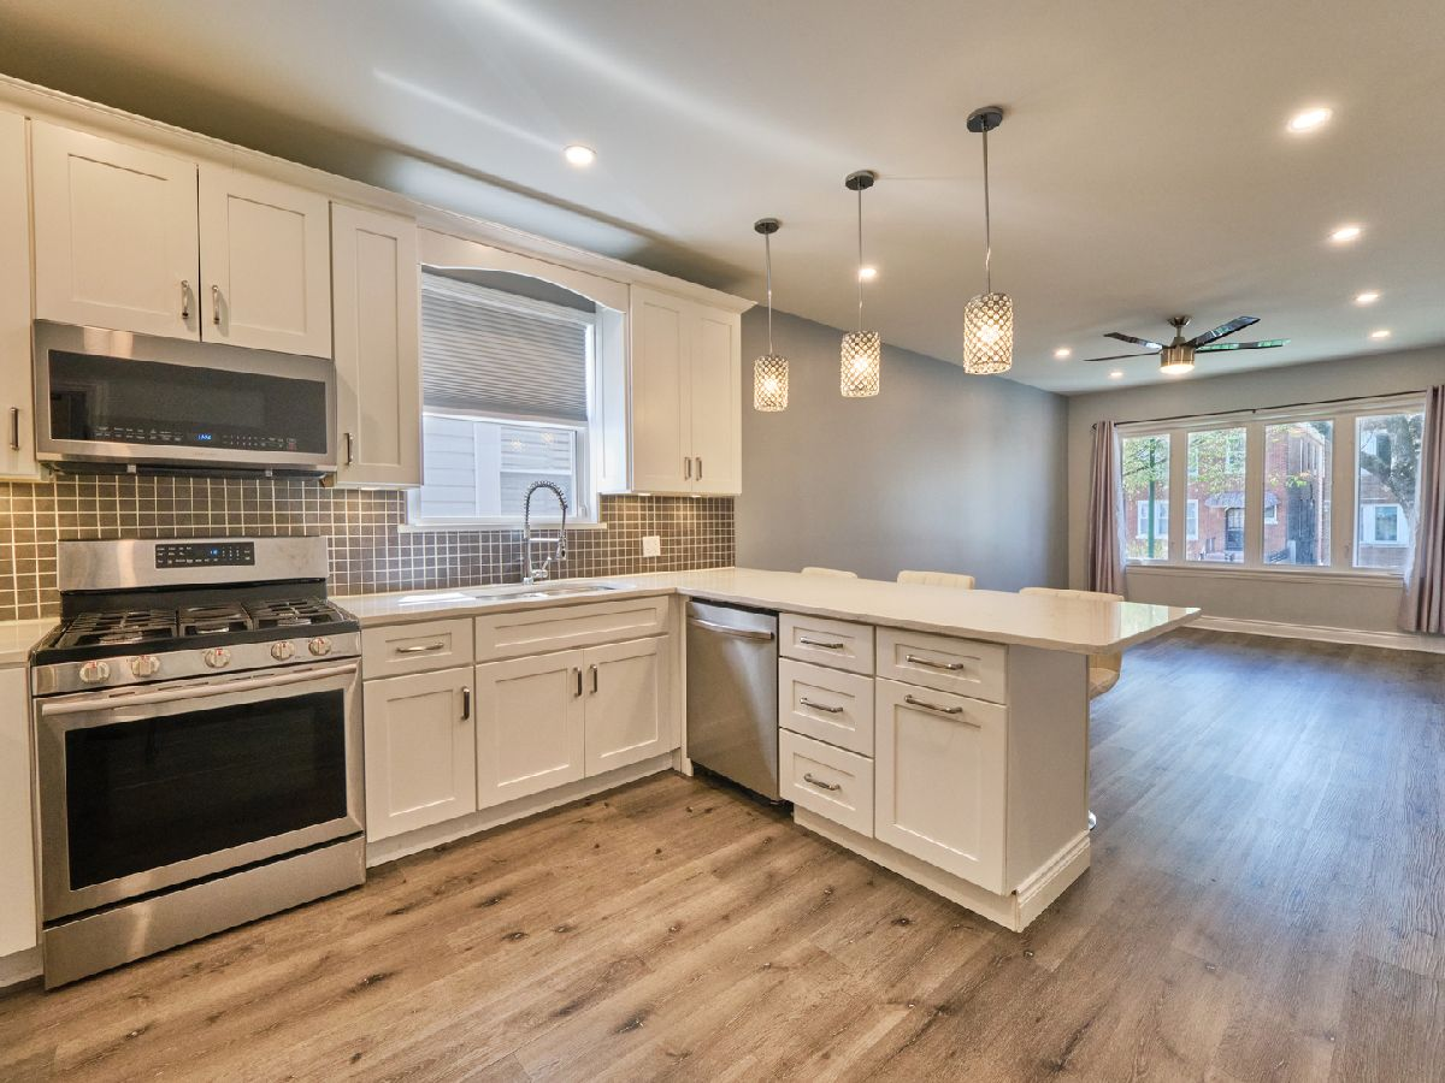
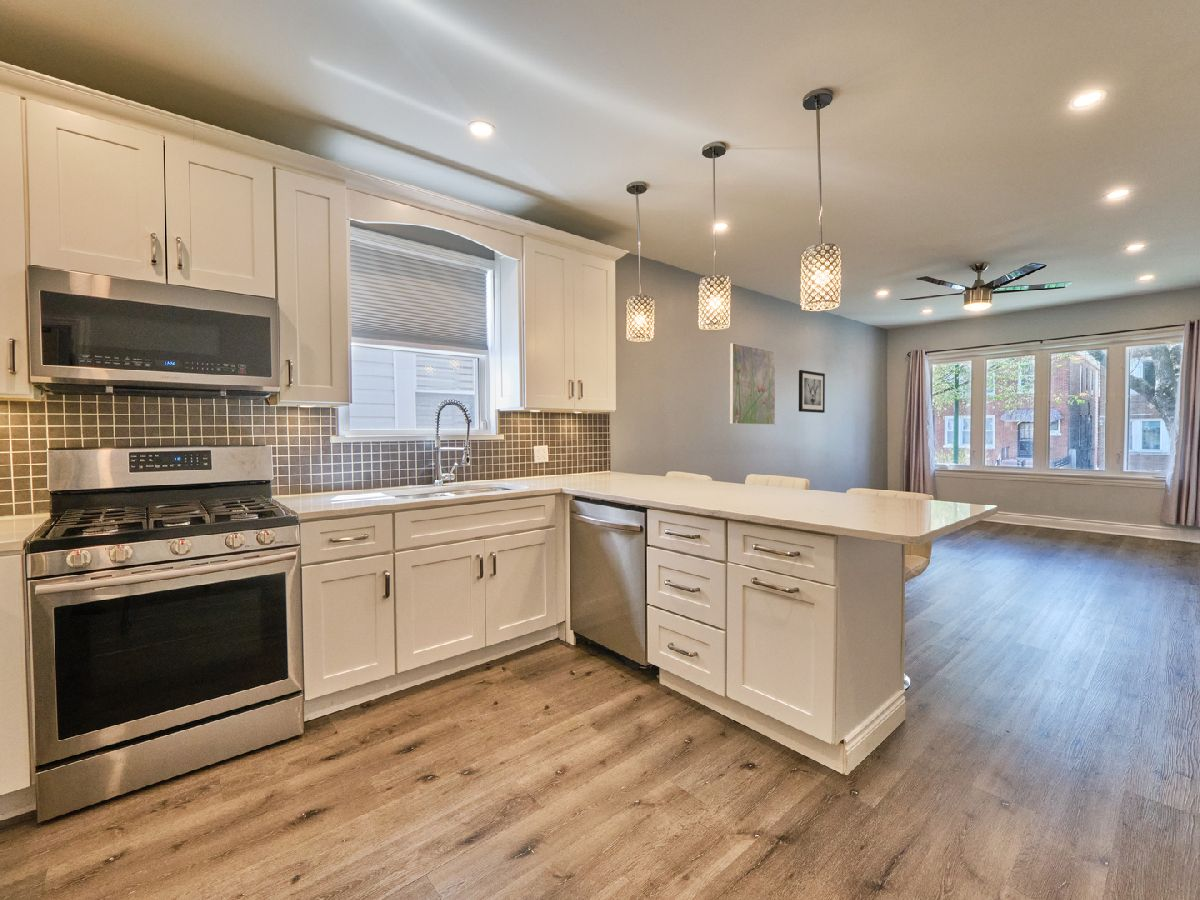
+ wall art (812, 392)
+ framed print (753, 385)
